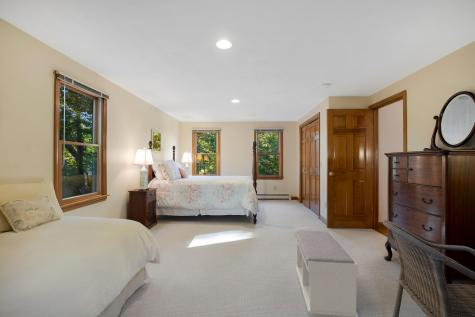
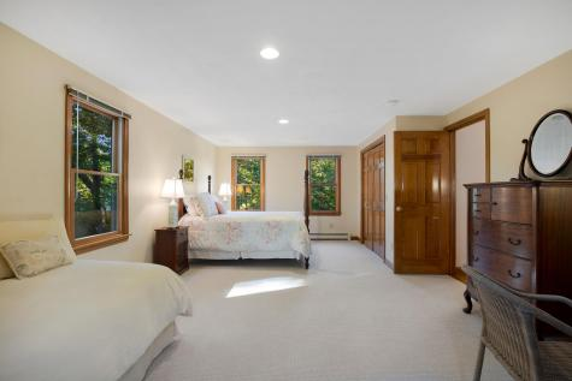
- bench (320, 267)
